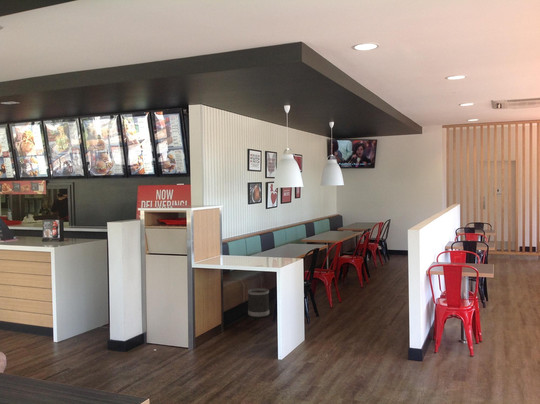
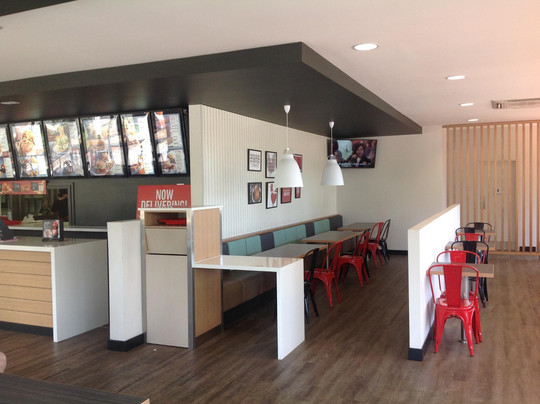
- wastebasket (258, 302)
